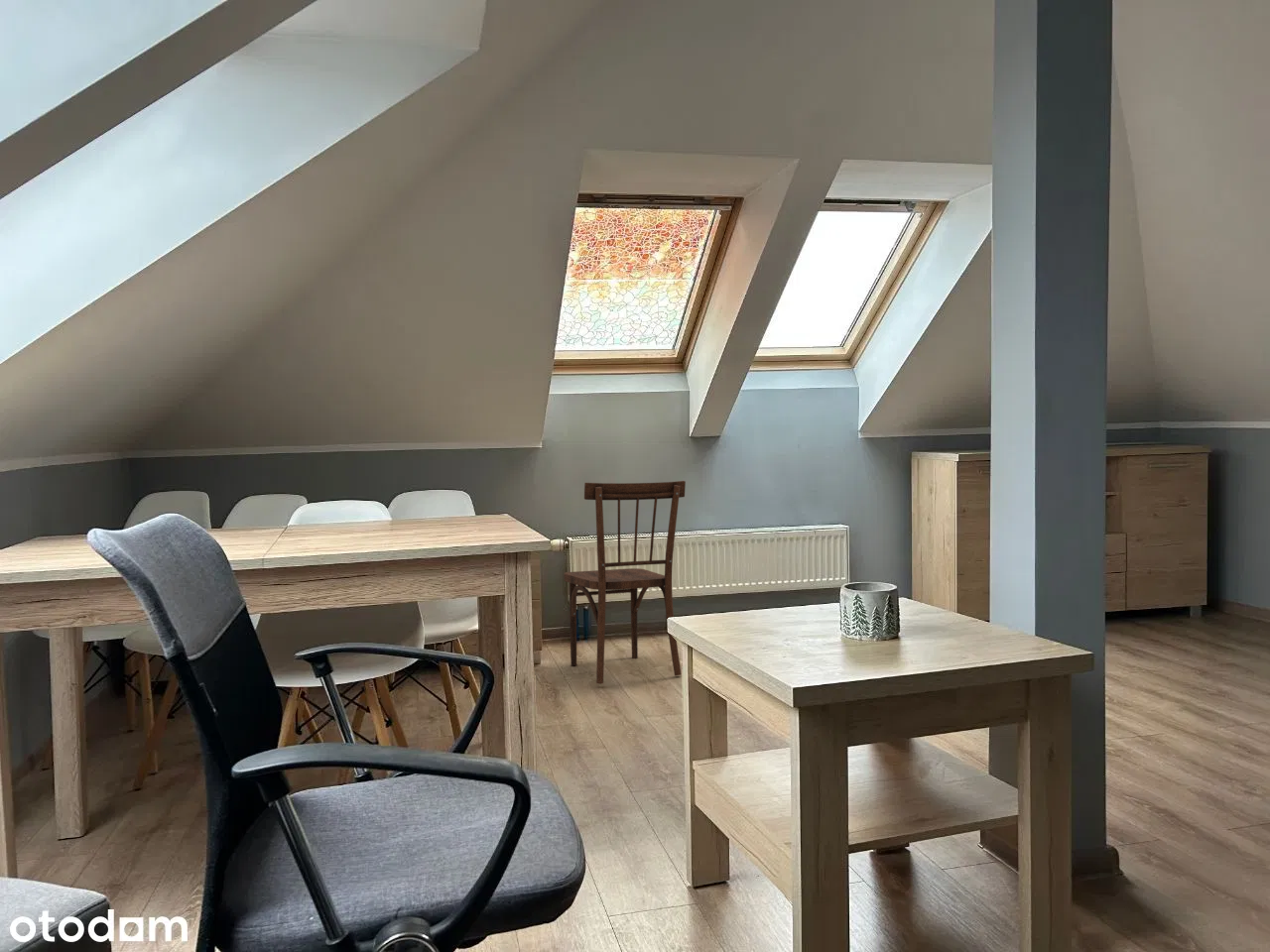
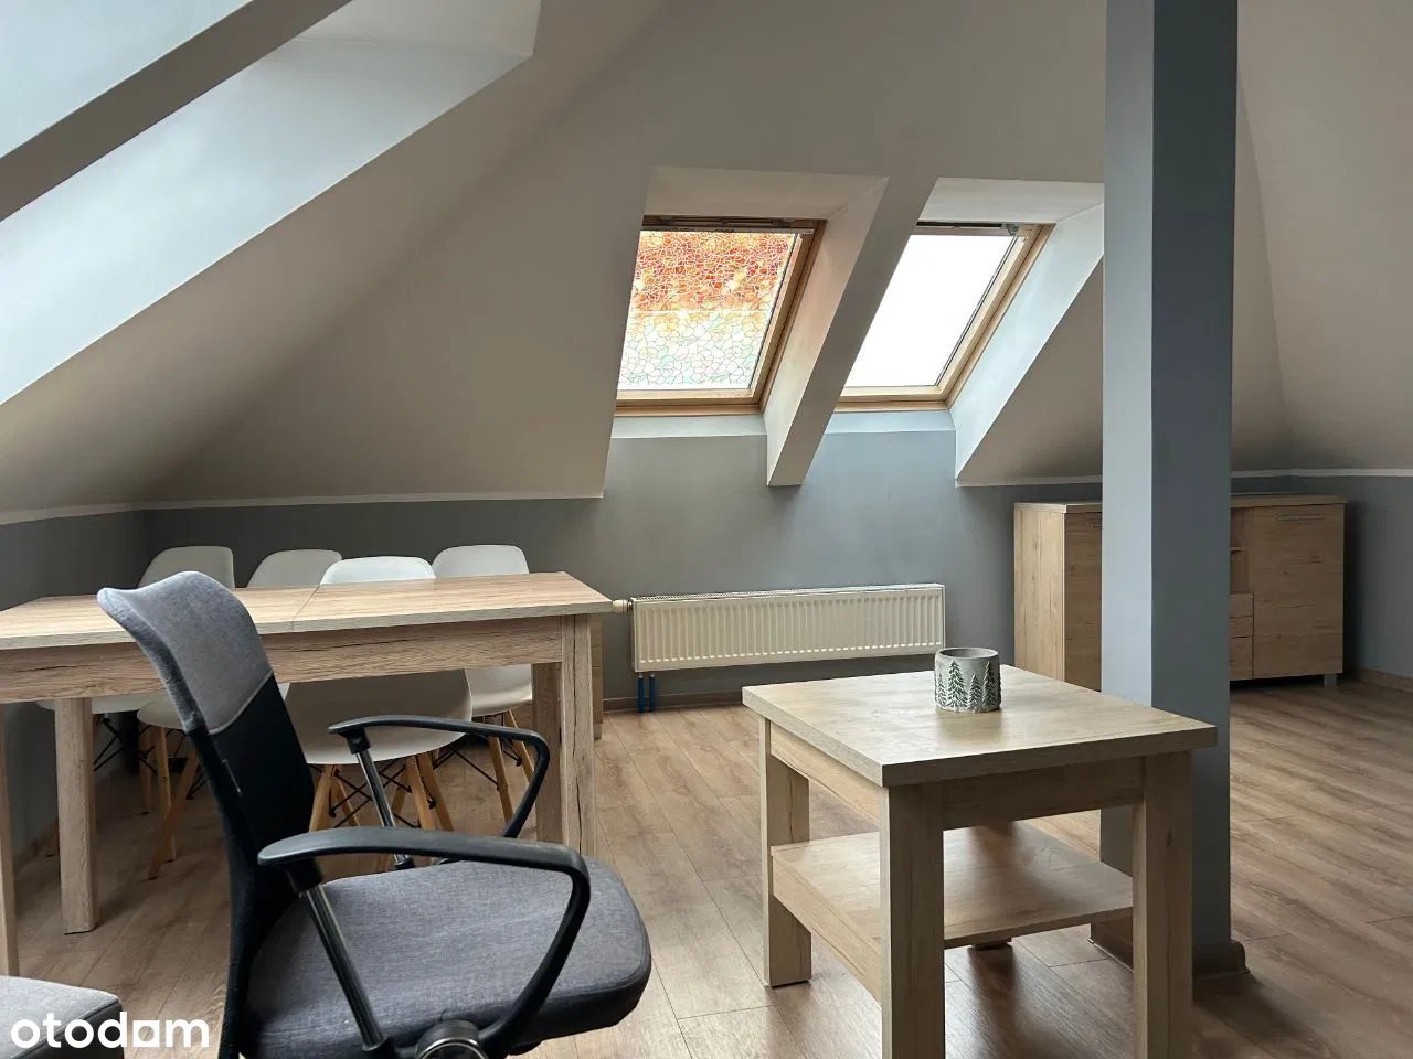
- dining chair (619, 575)
